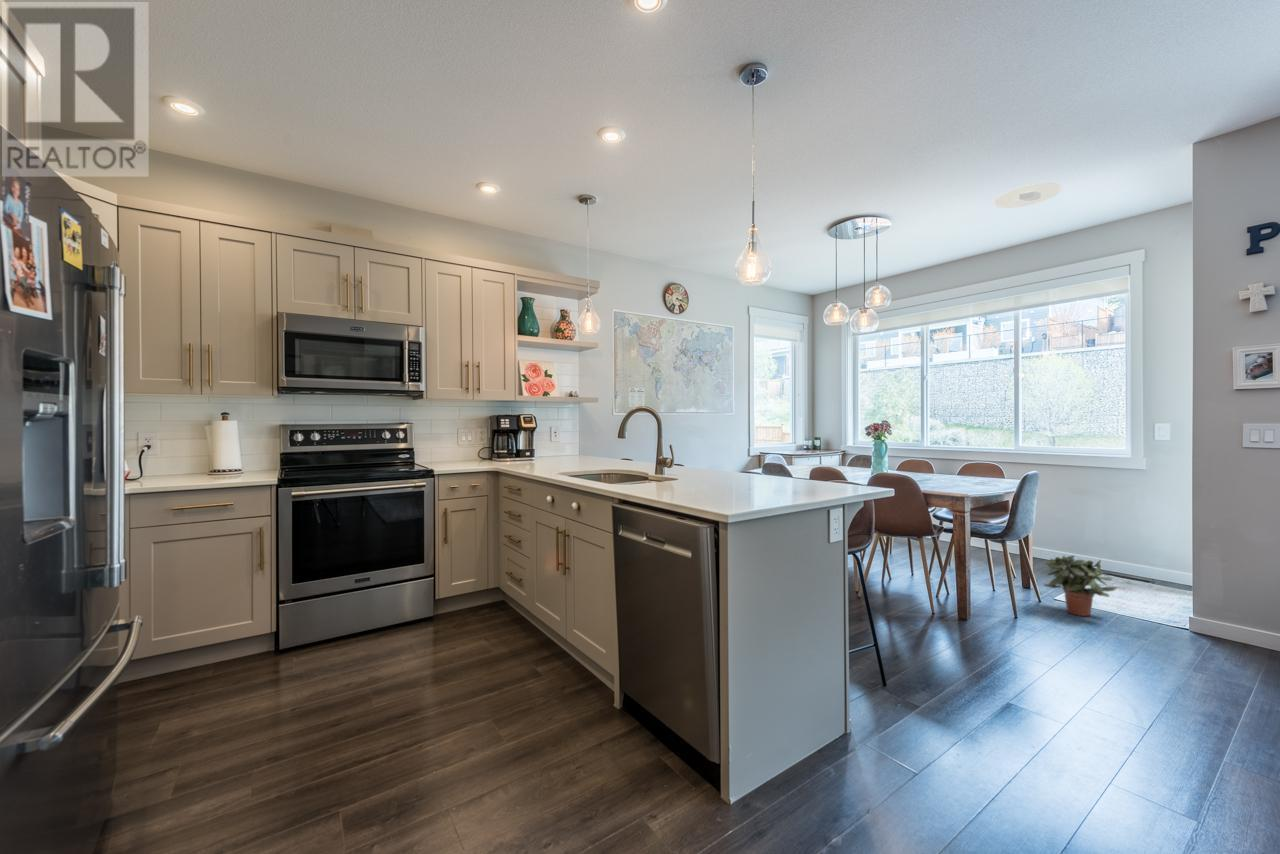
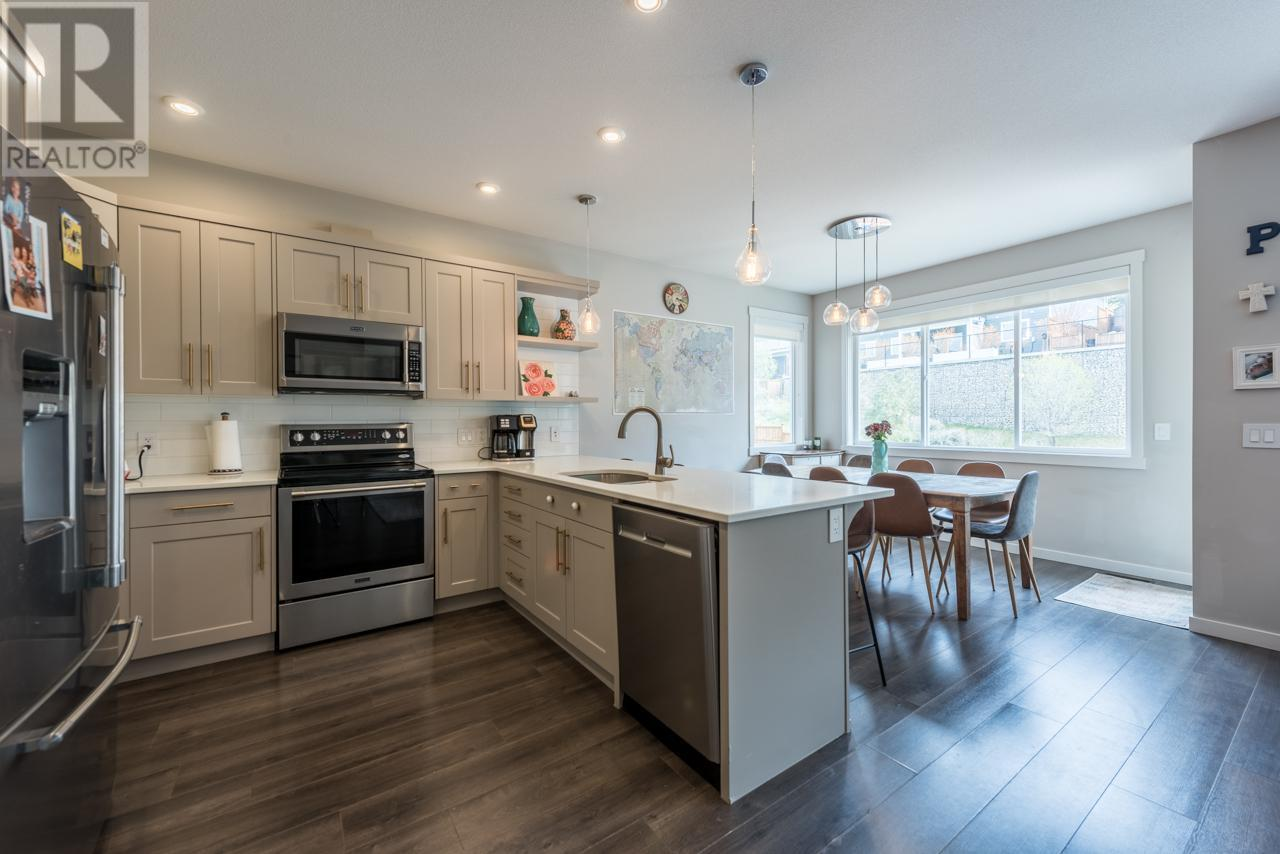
- recessed light (1026, 193)
- potted plant (1079, 584)
